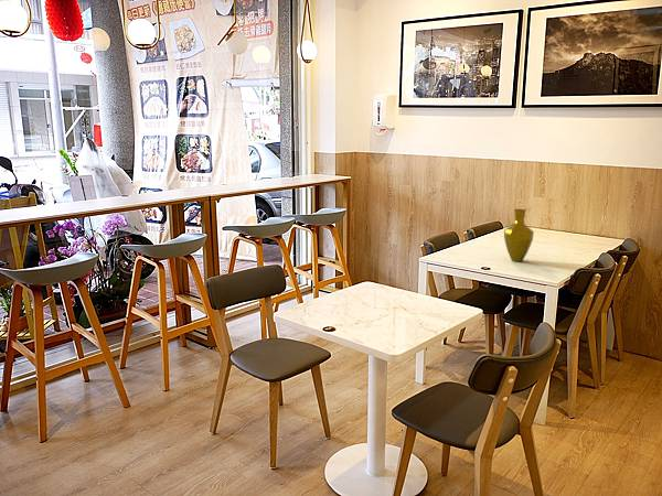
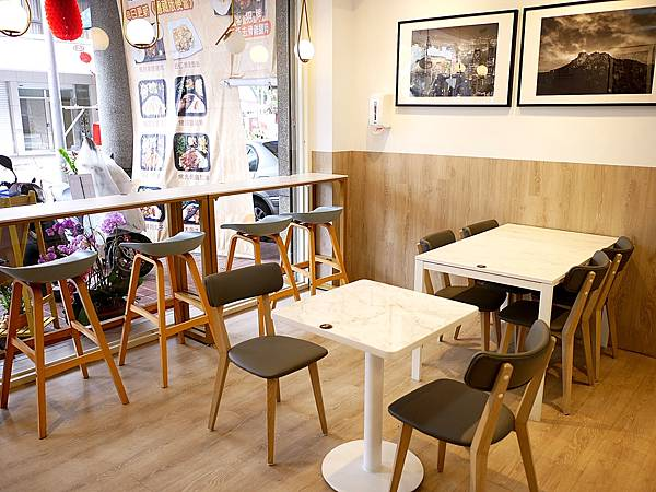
- vase (519, 235)
